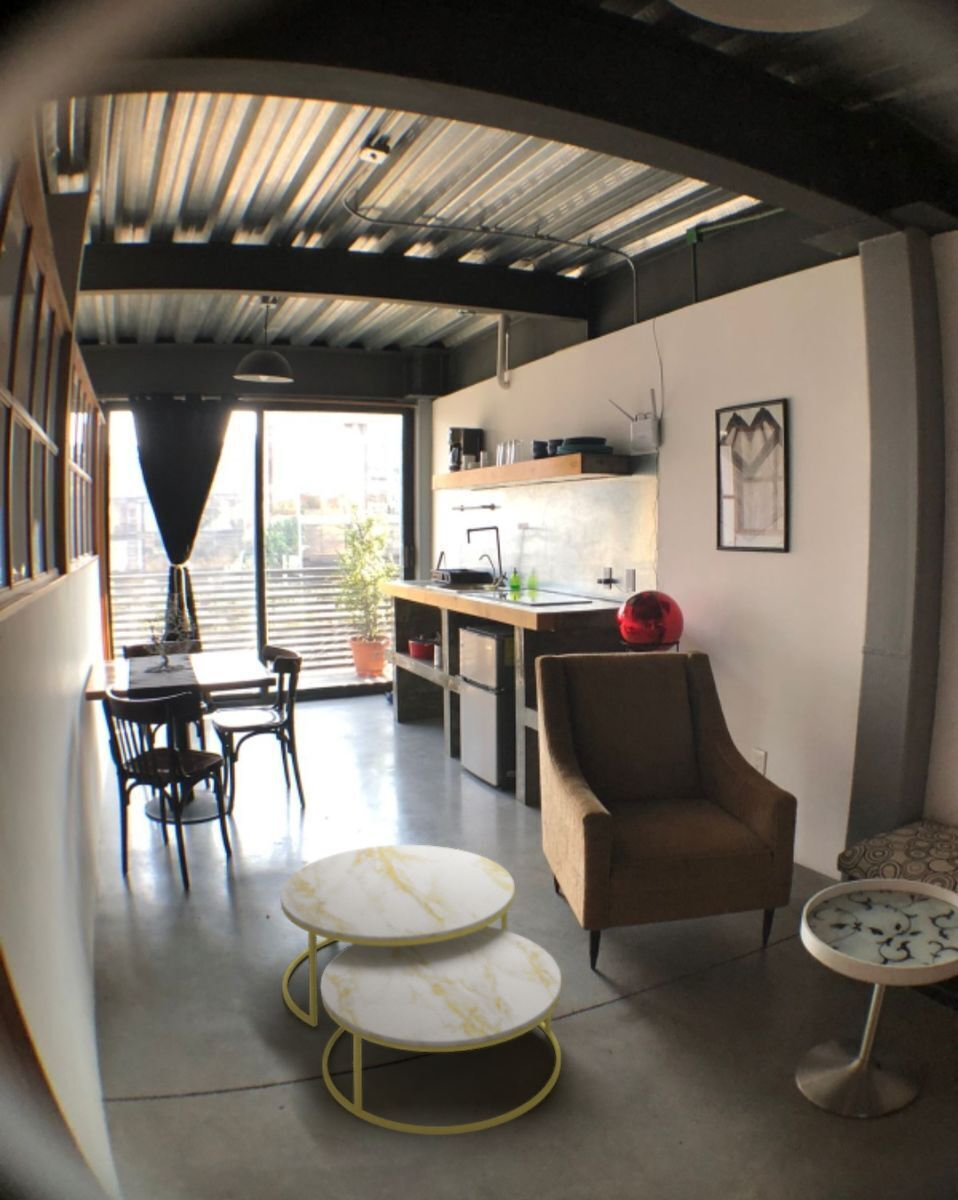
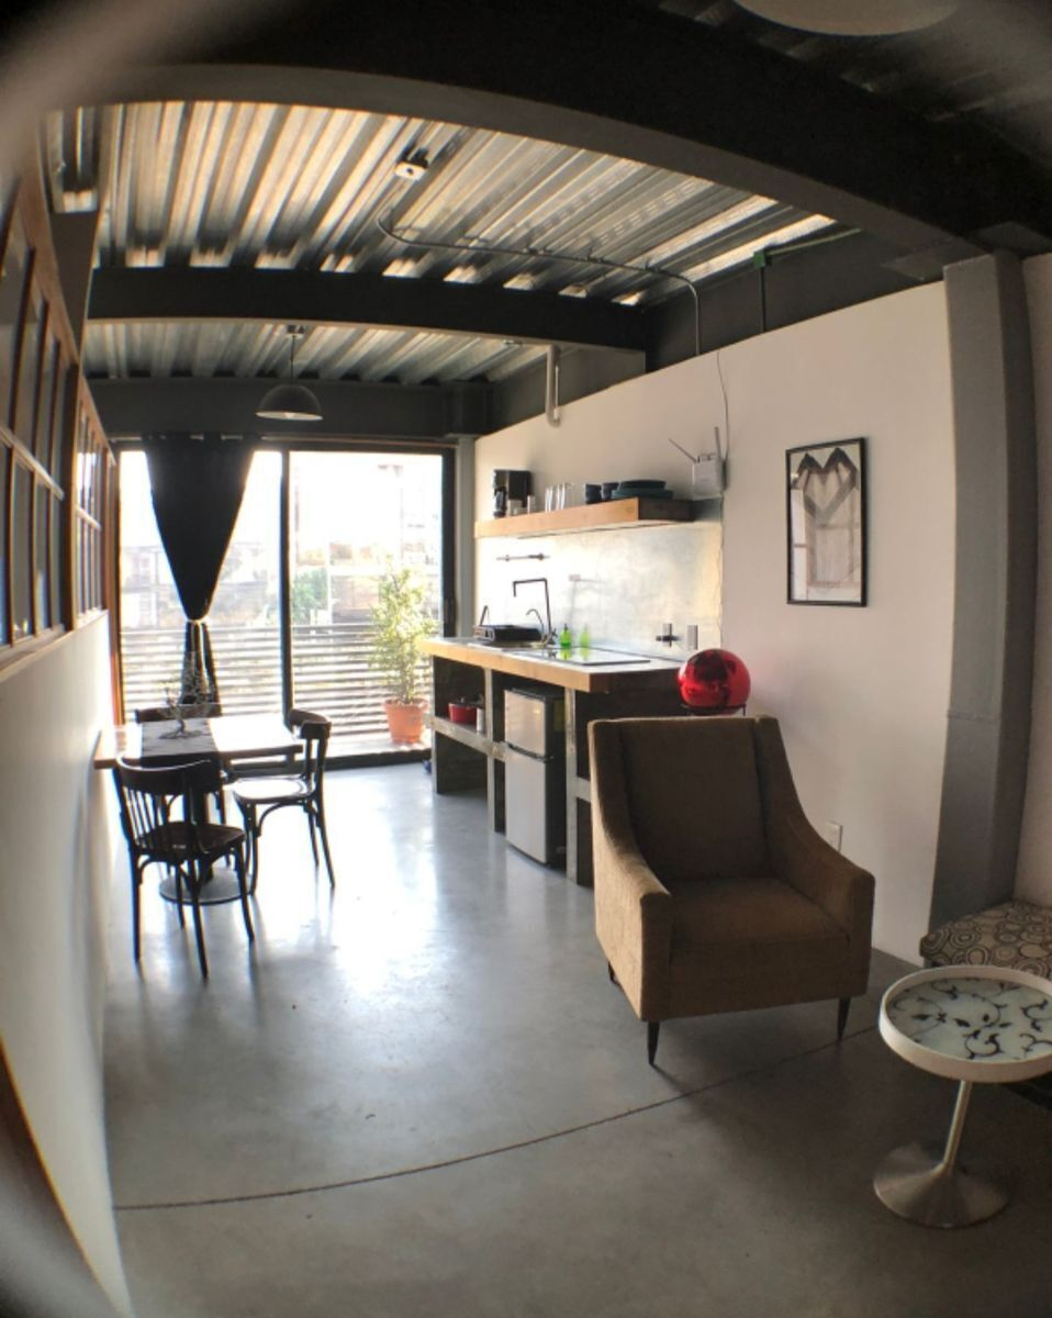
- coffee table (415, 960)
